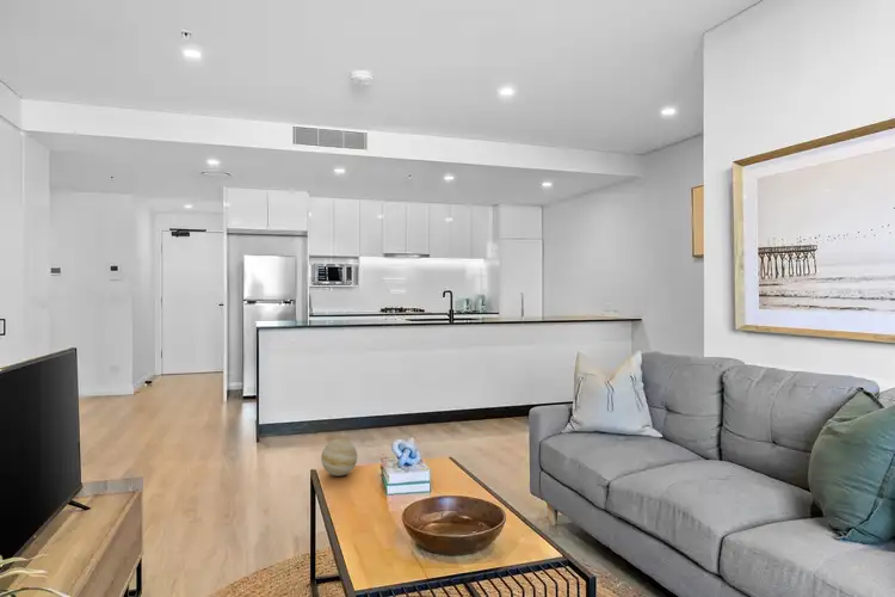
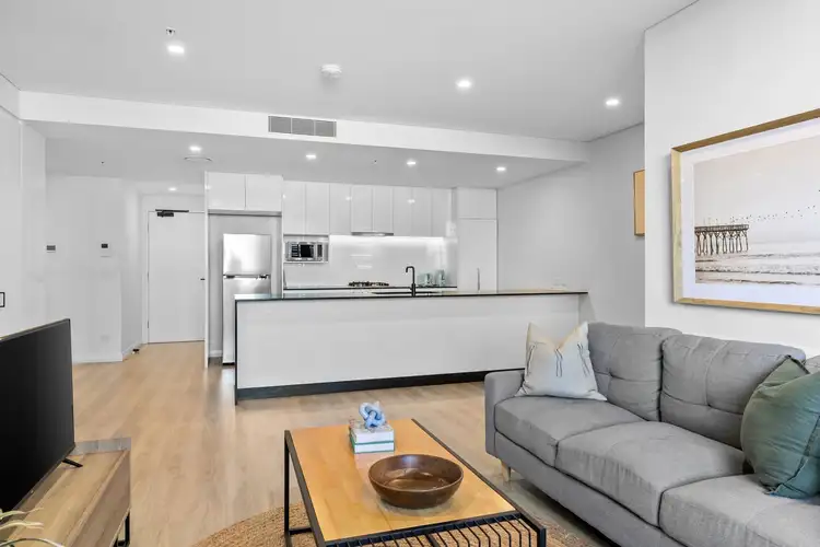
- decorative ball (339, 457)
